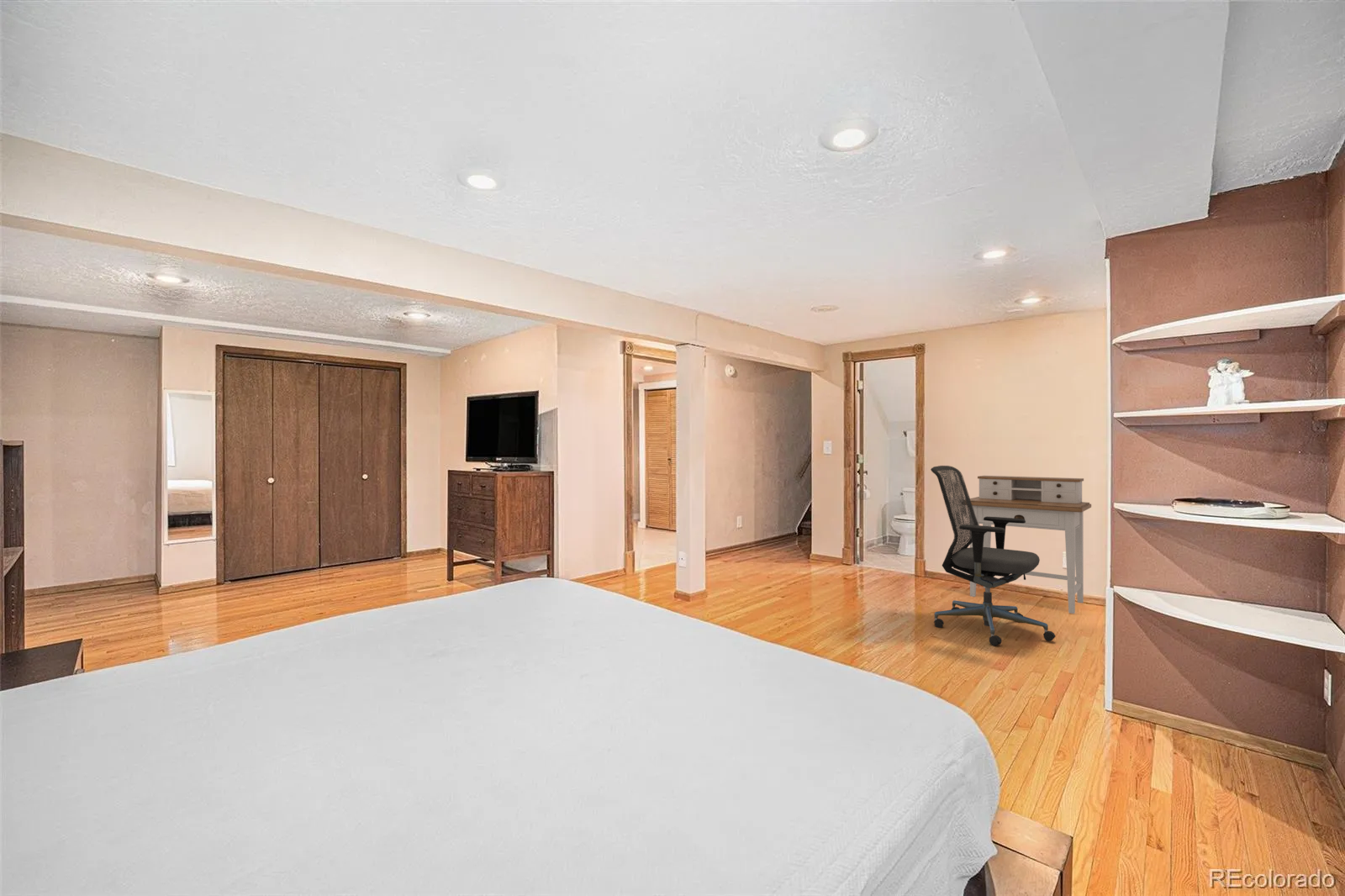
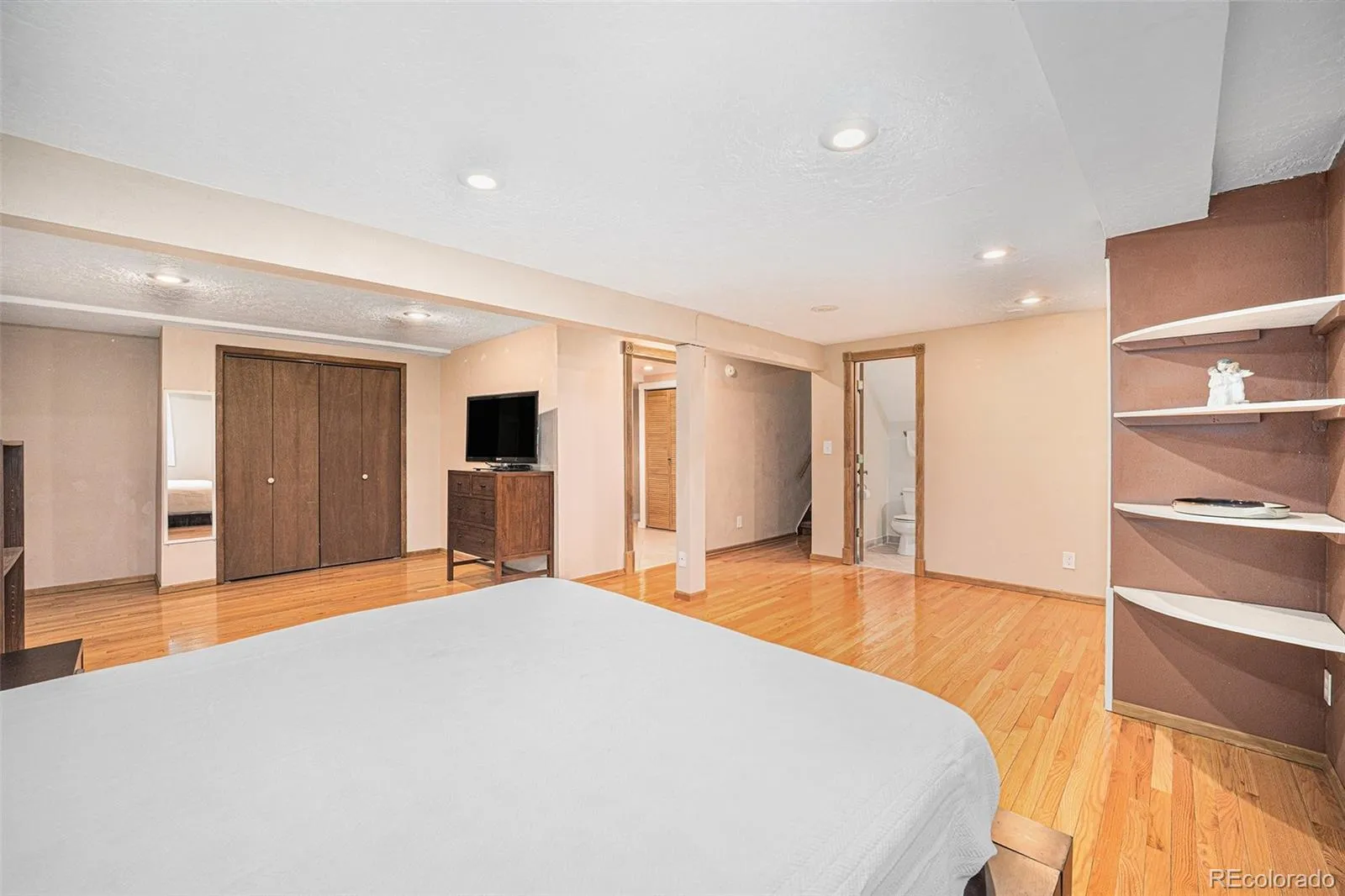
- desk (1025, 527)
- office chair (994, 548)
